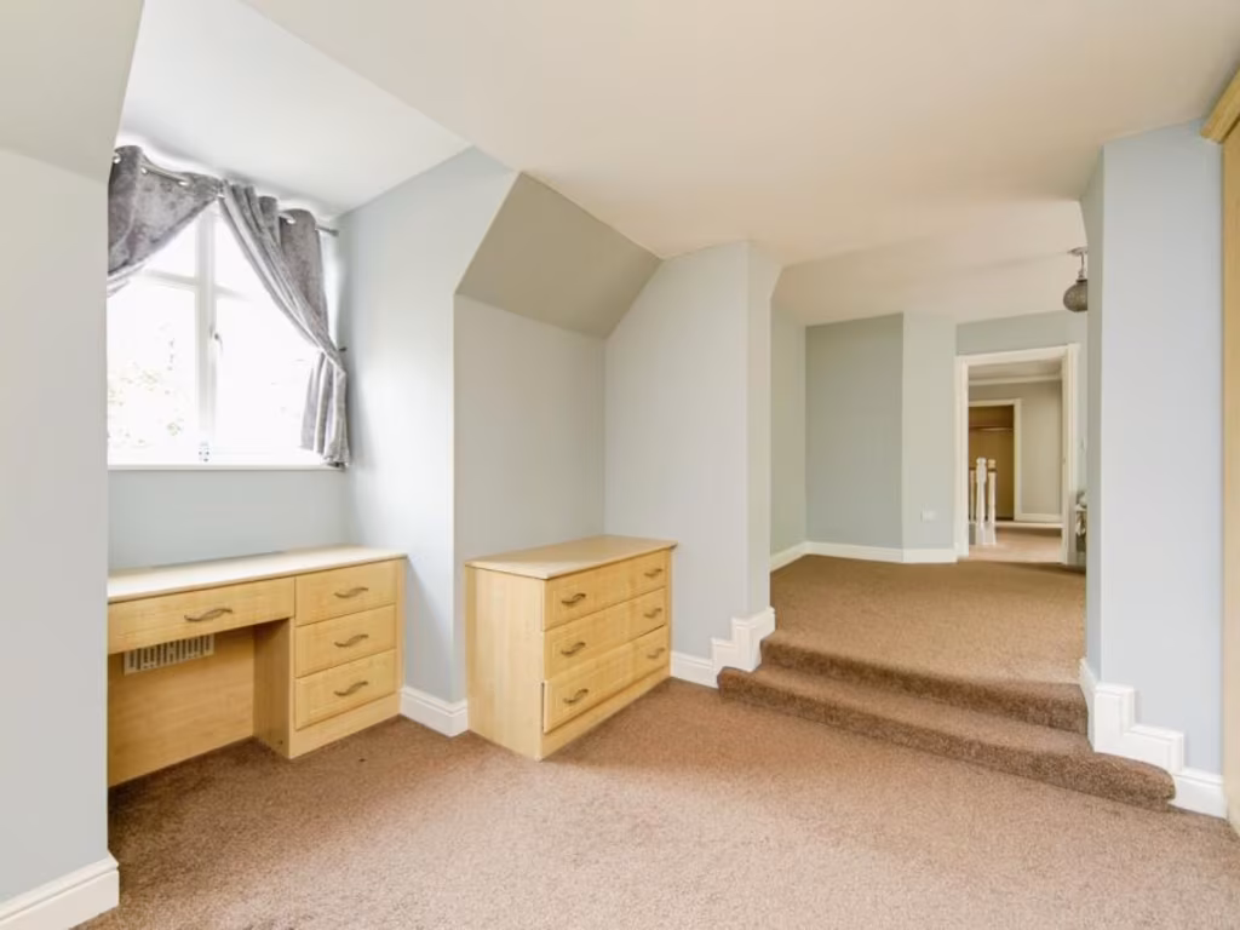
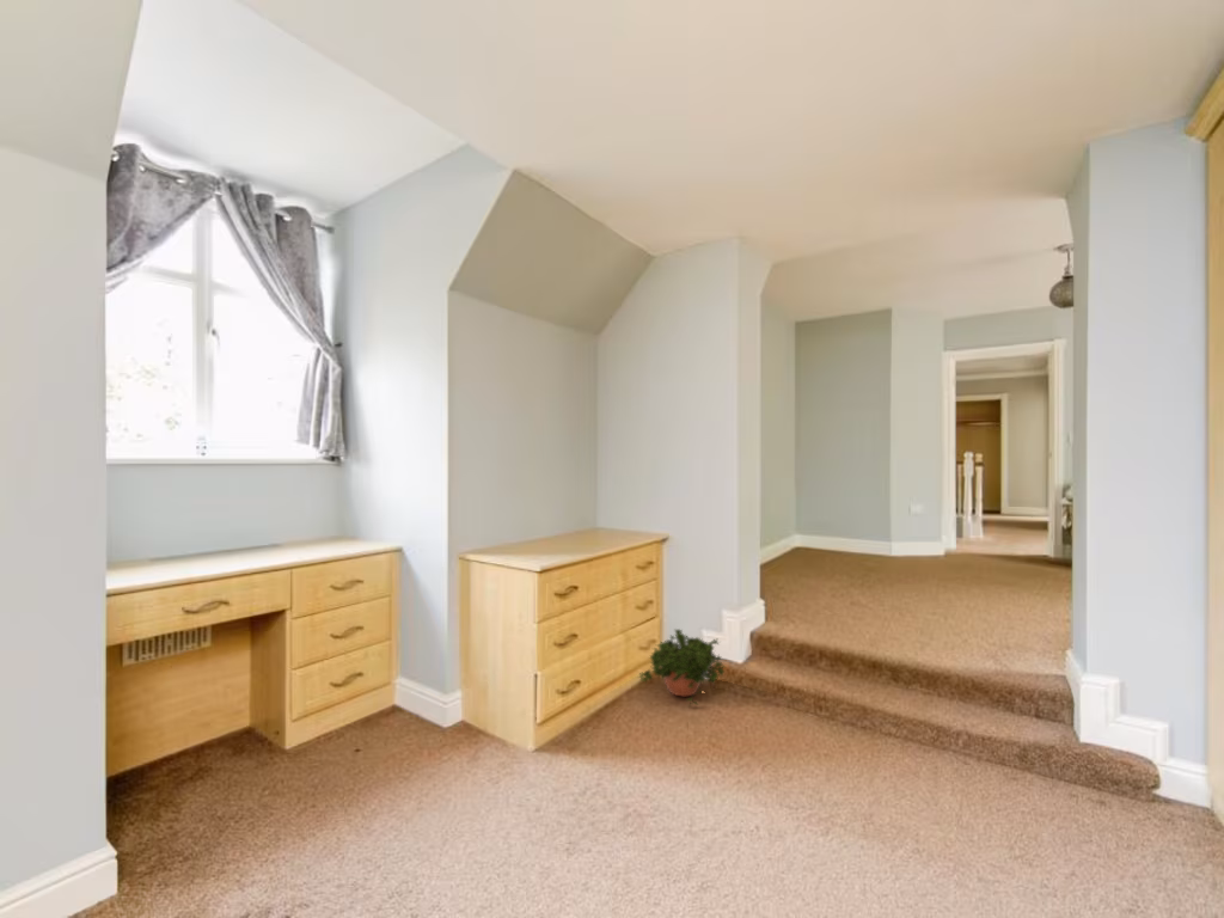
+ potted plant (683, 662)
